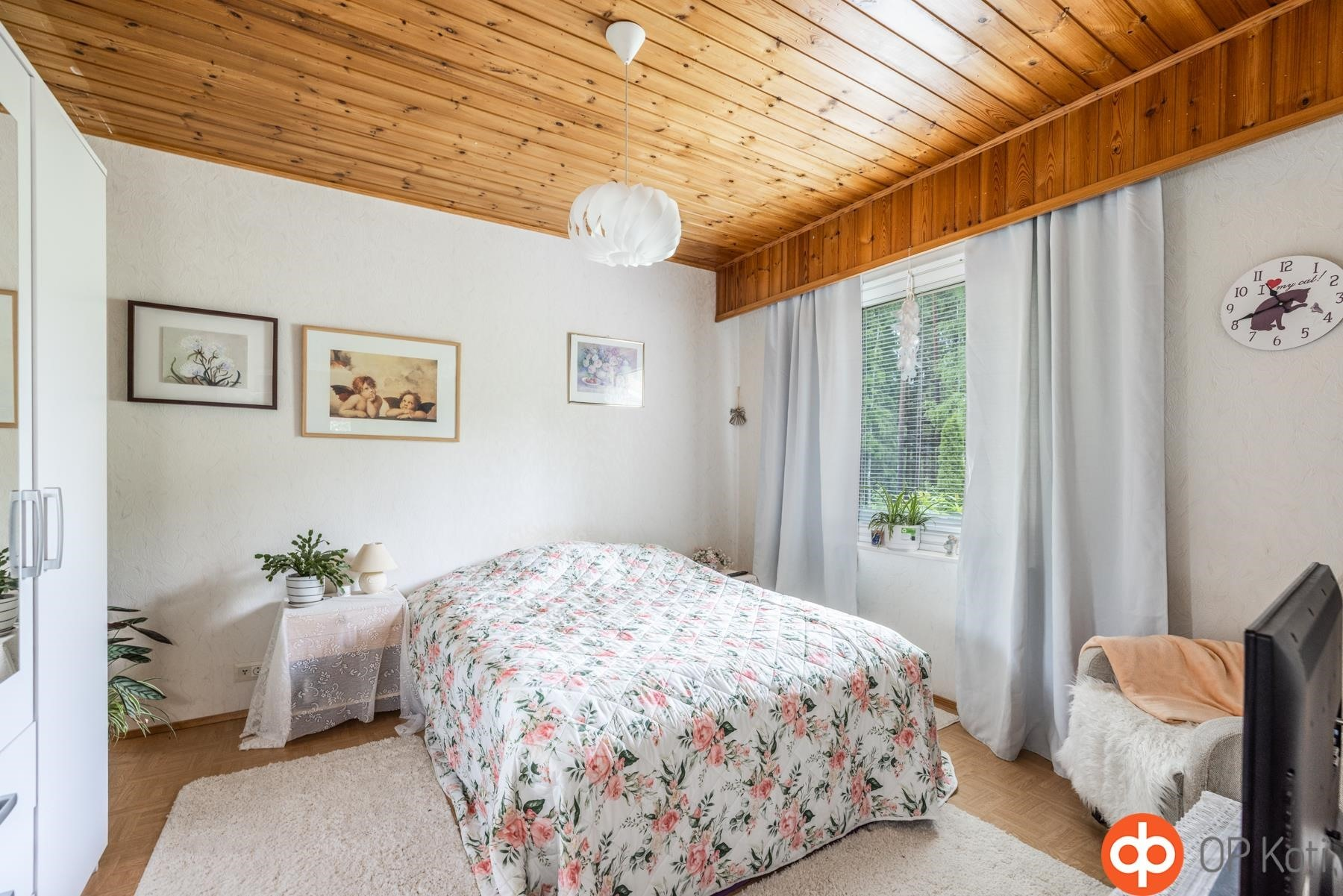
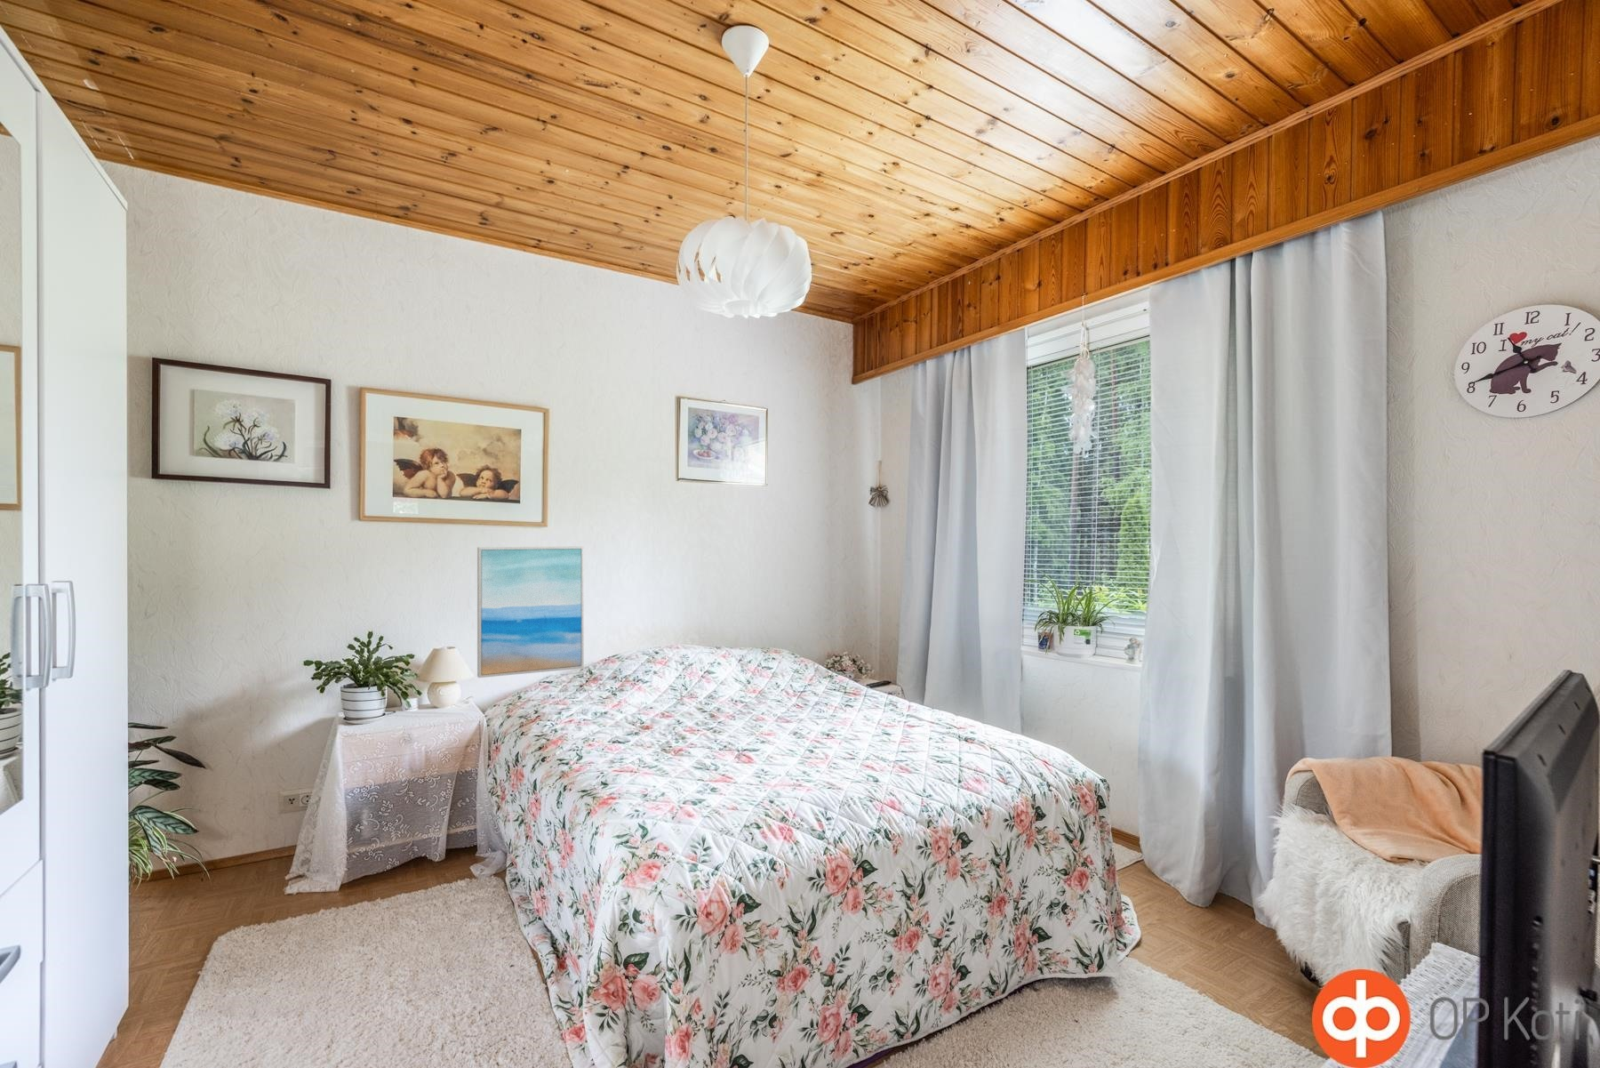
+ wall art (531, 609)
